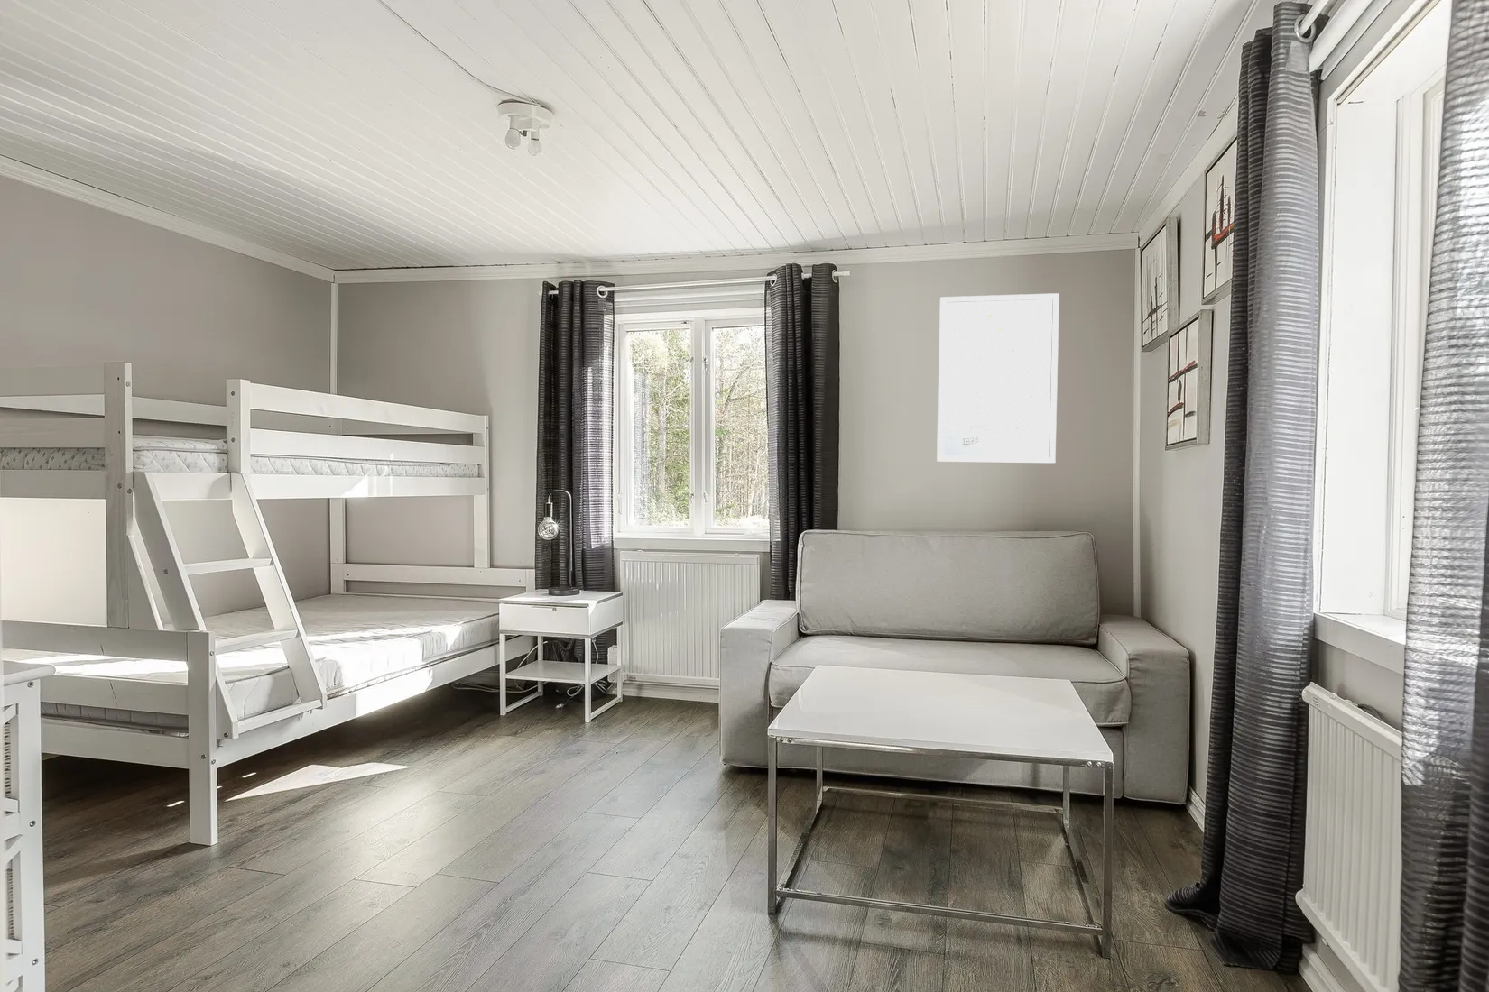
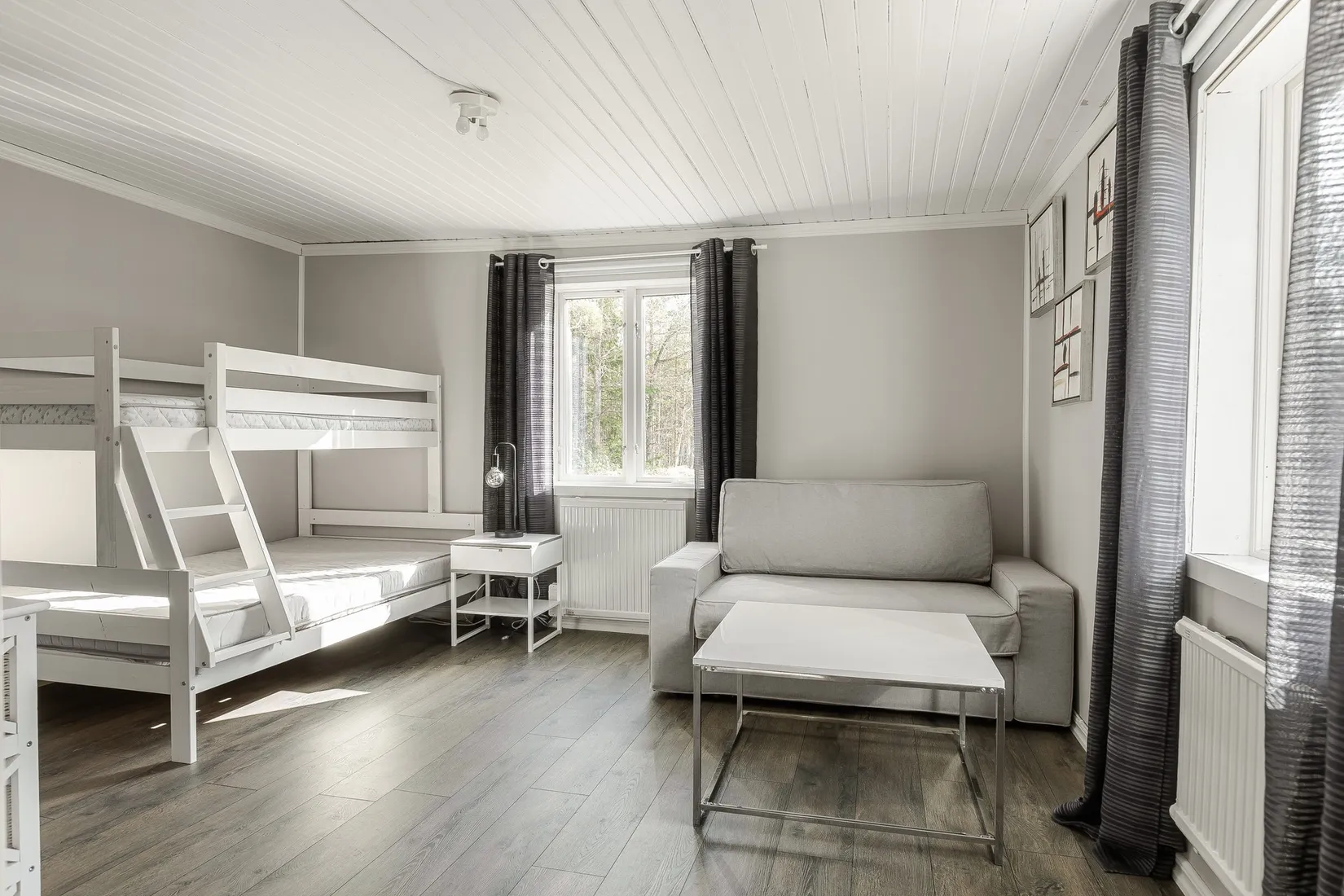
- wall art (996, 379)
